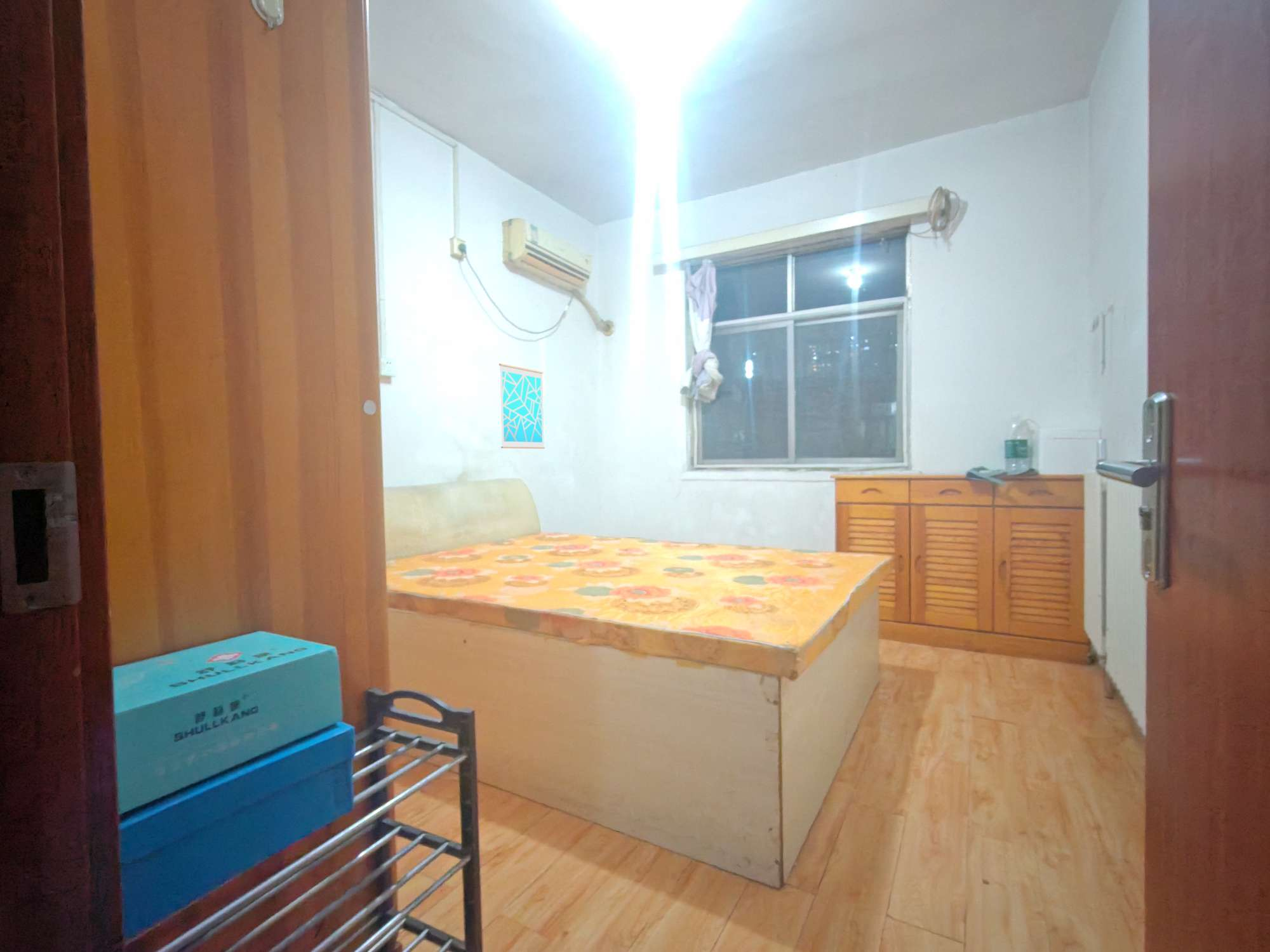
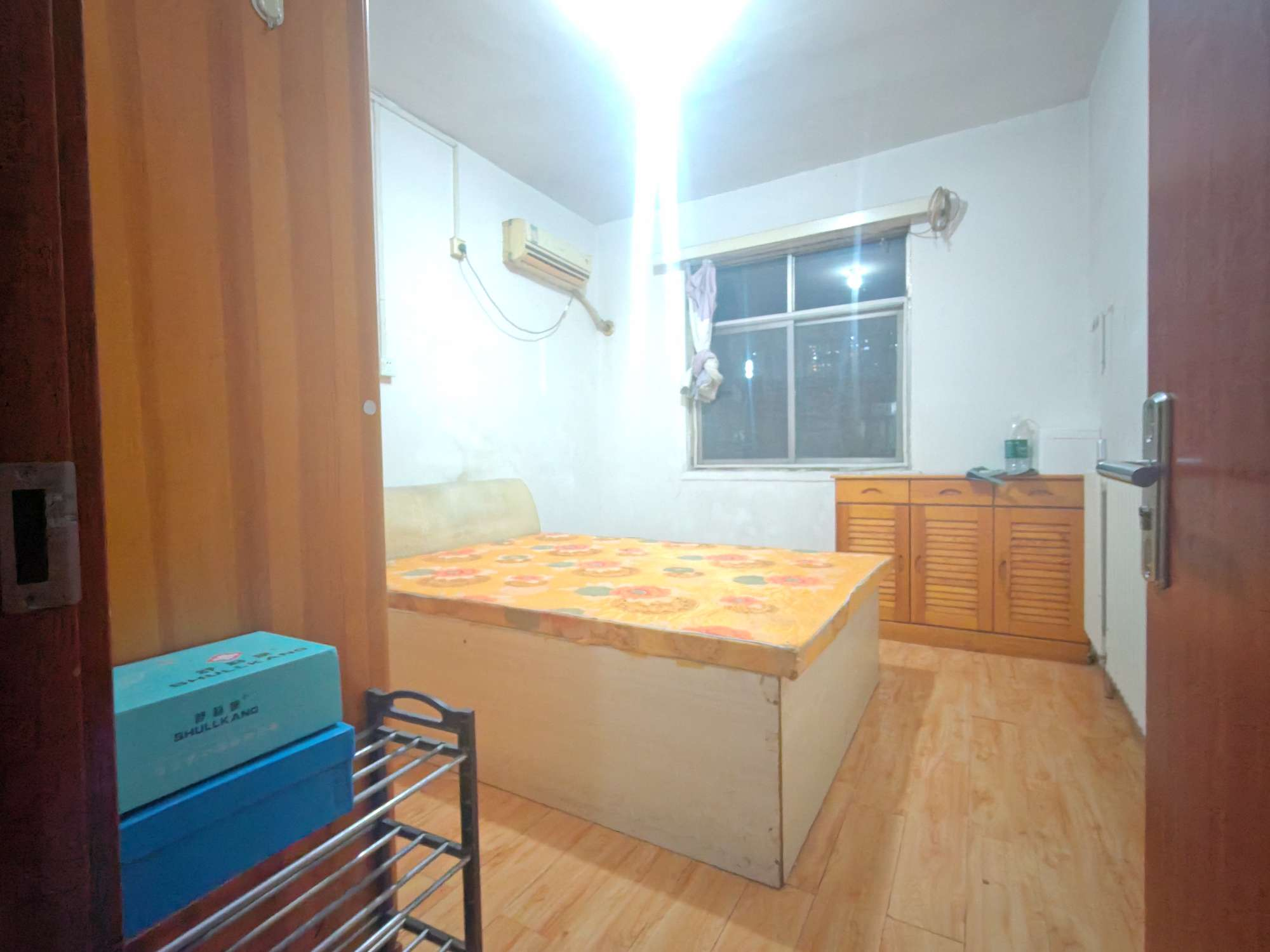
- wall art (523, 408)
